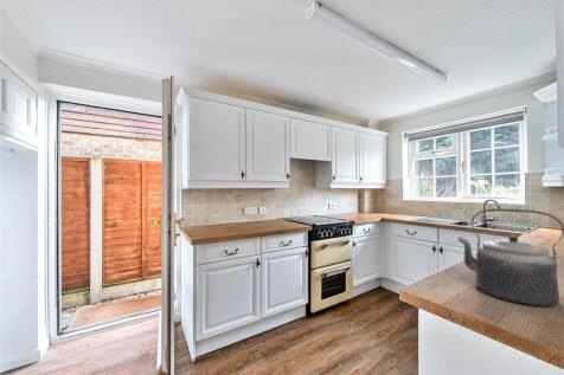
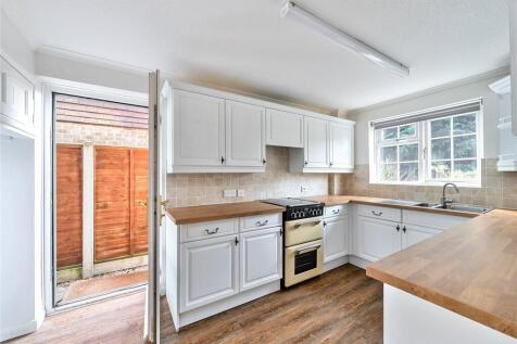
- kettle (505, 250)
